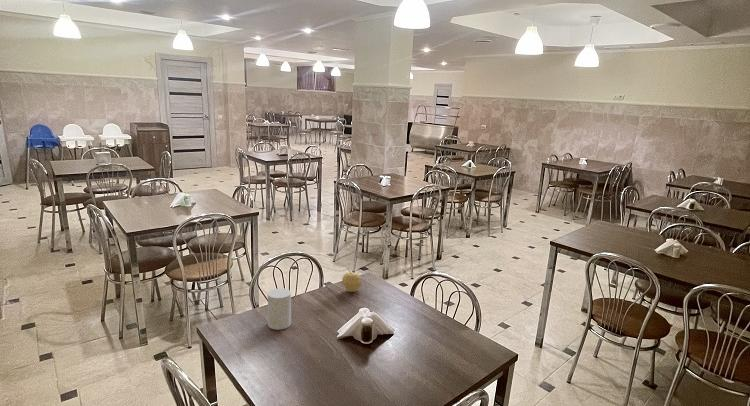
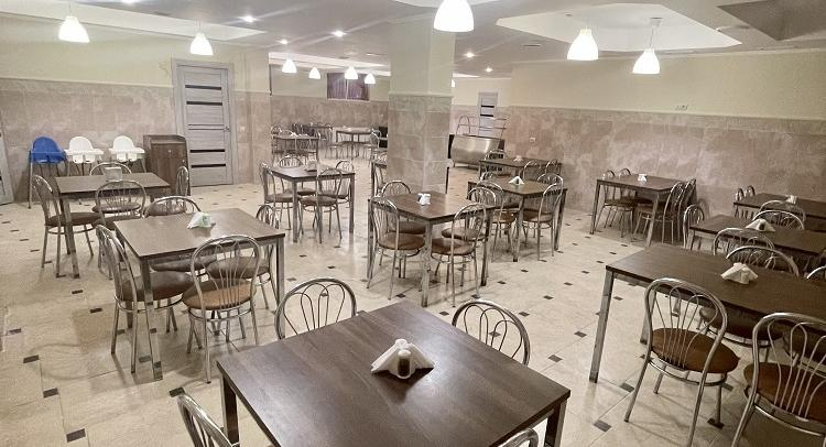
- cup (279, 308)
- fruit (351, 280)
